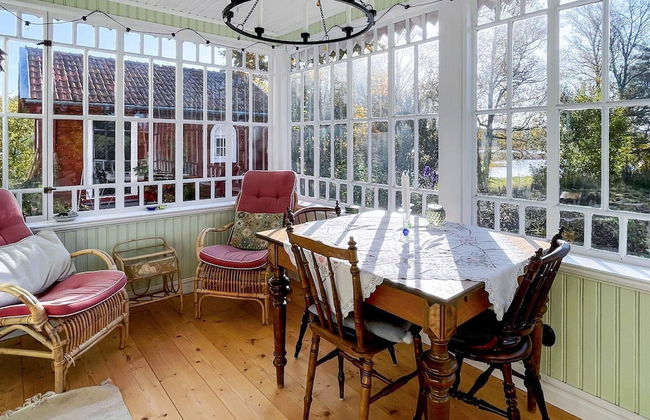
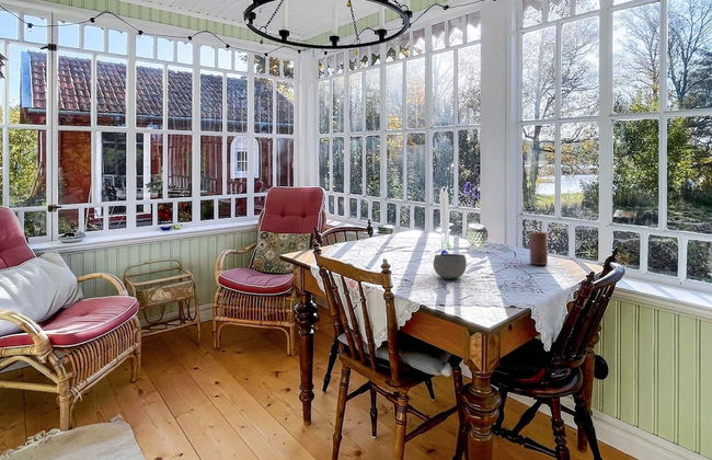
+ candle (538, 248)
+ bowl (449, 266)
